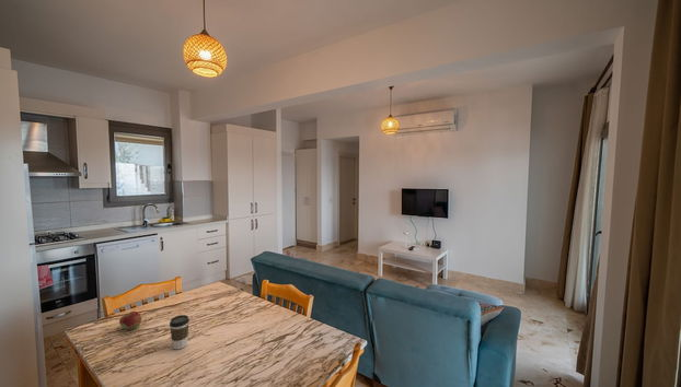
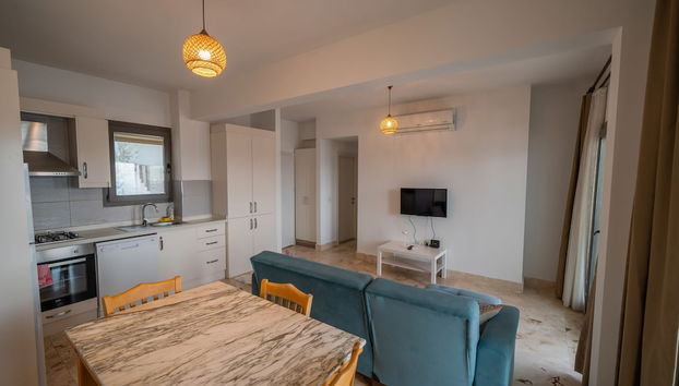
- fruit (130, 320)
- coffee cup (180, 331)
